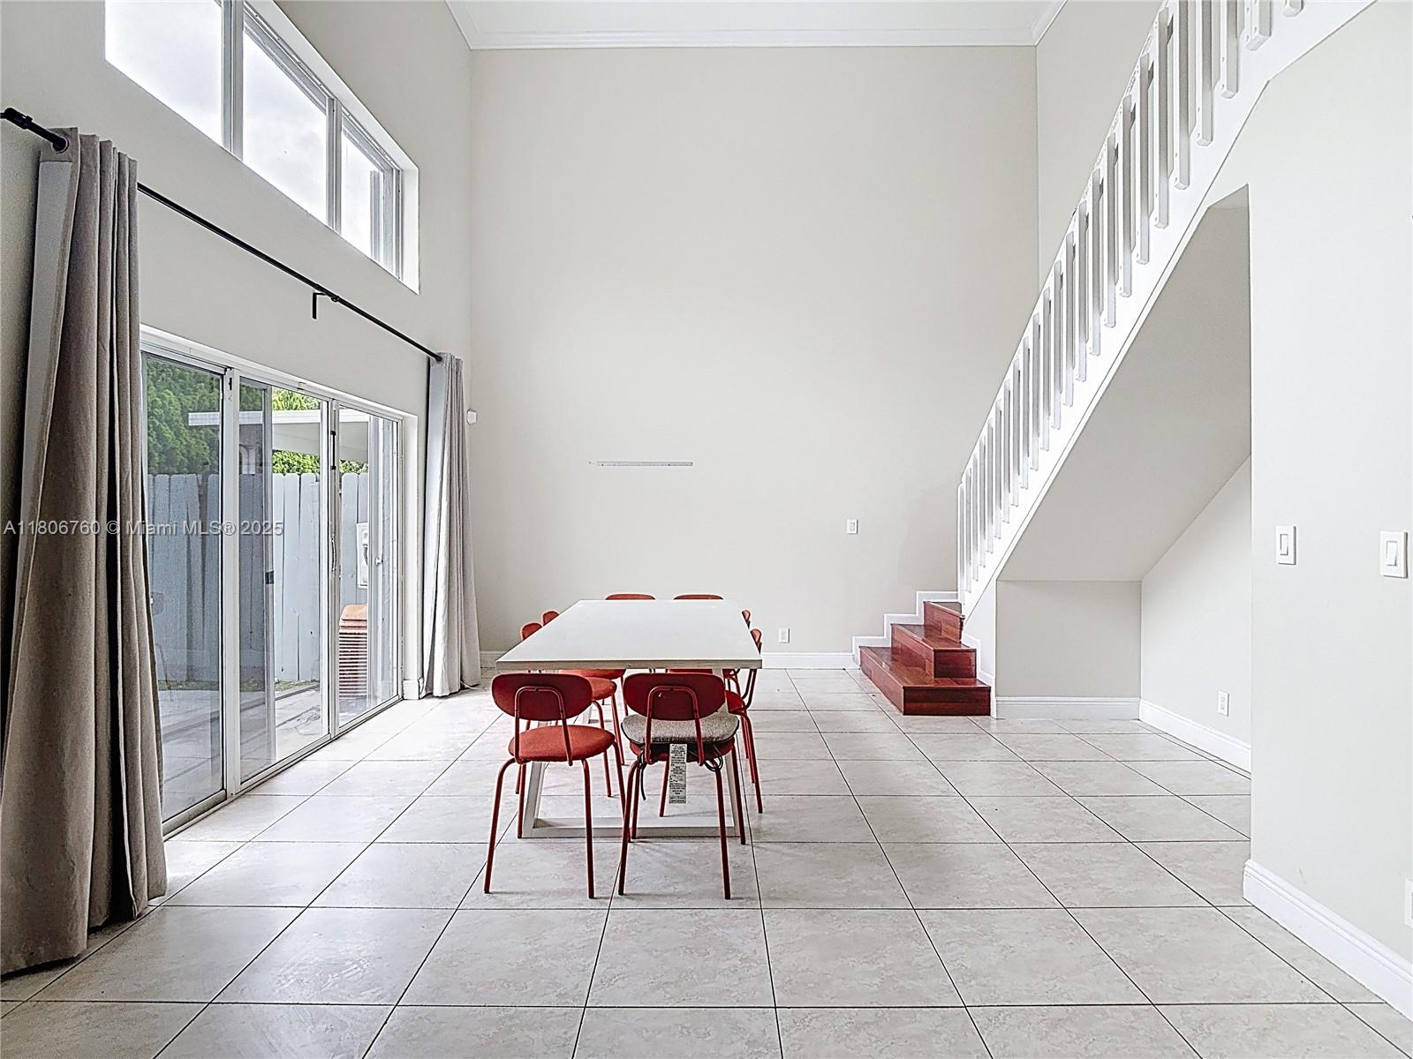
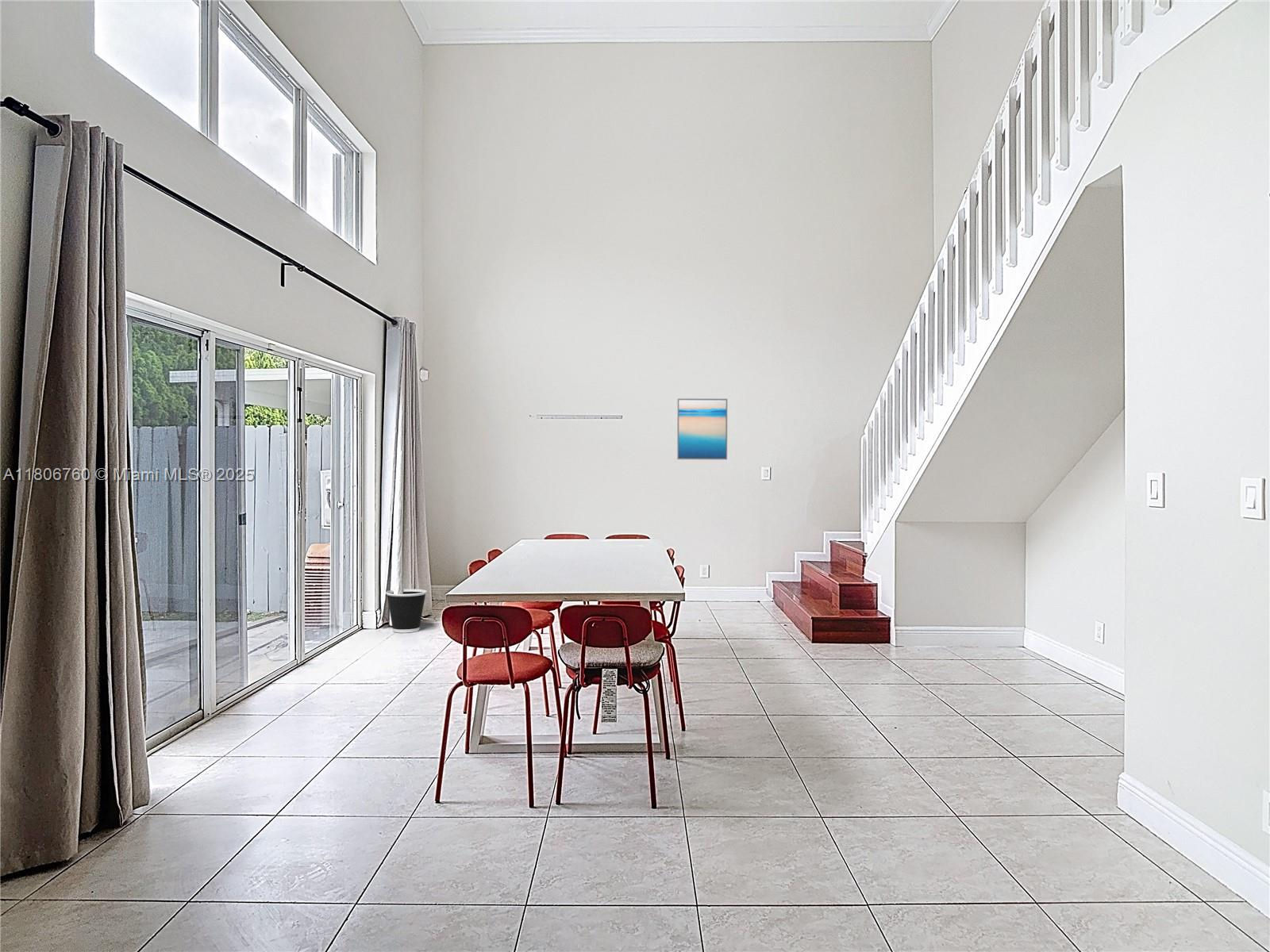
+ wall art (702, 428)
+ wastebasket (406, 611)
